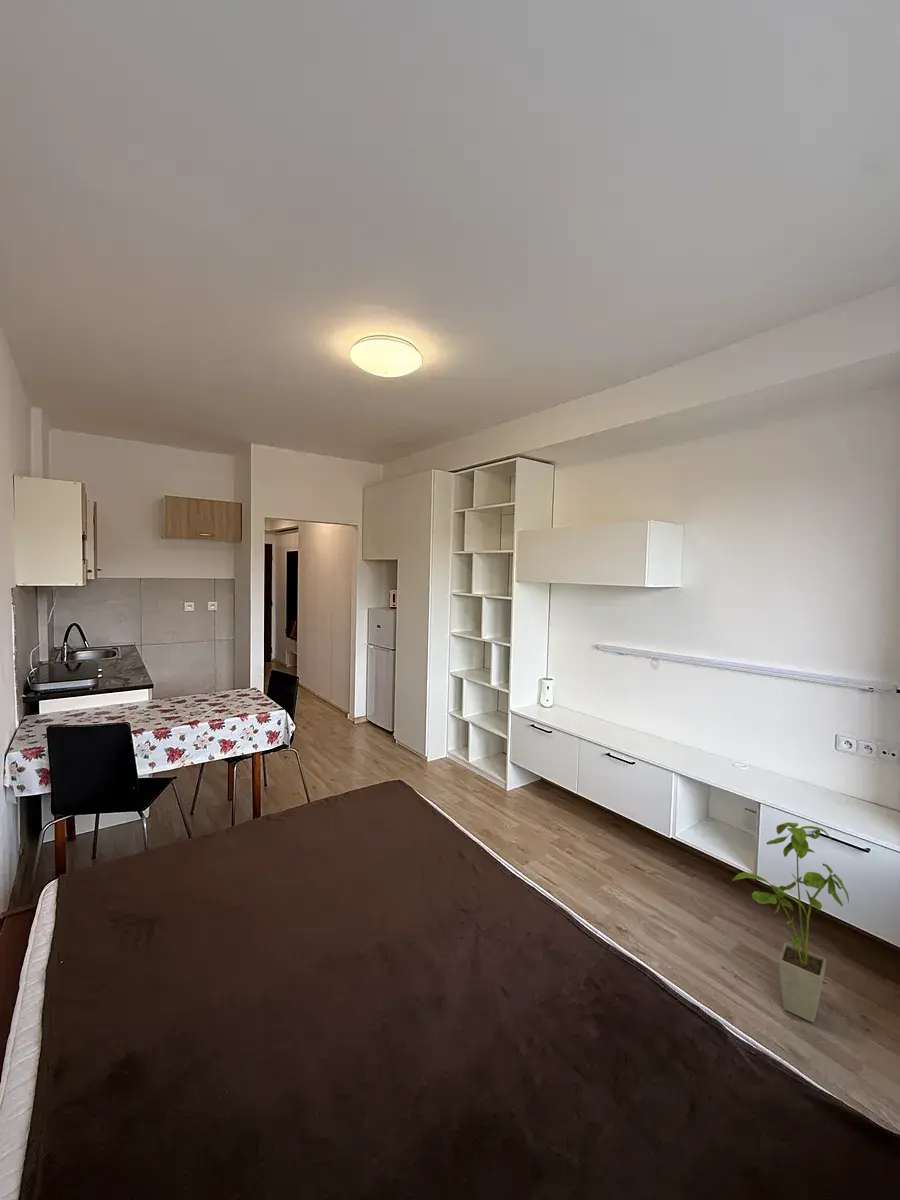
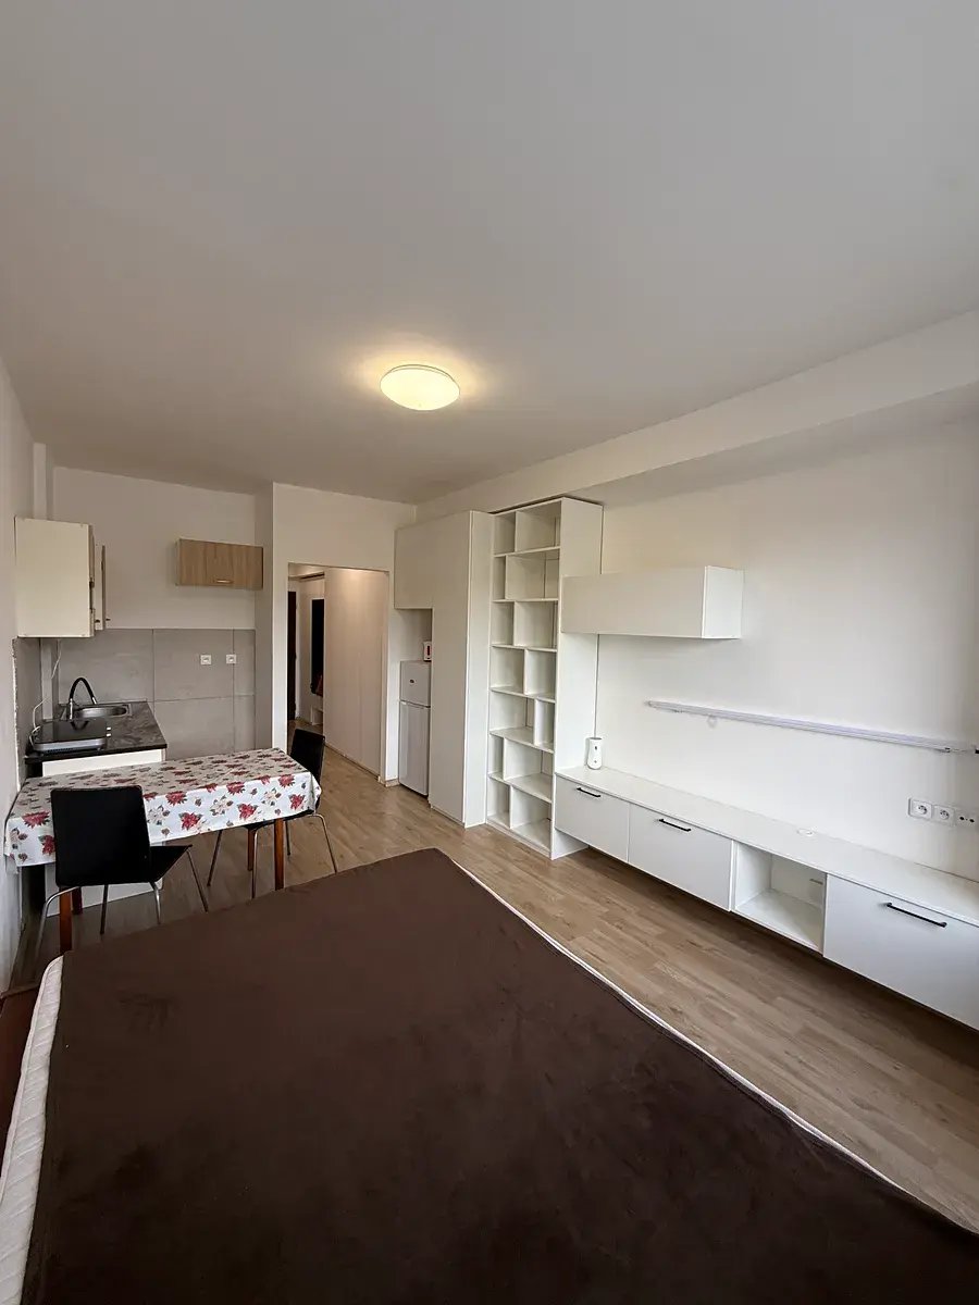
- house plant (788, 915)
